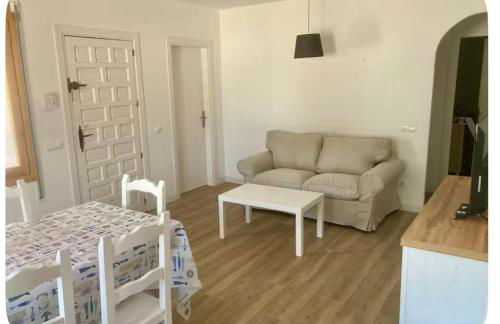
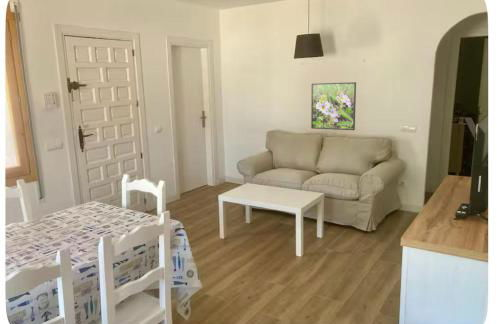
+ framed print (332, 106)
